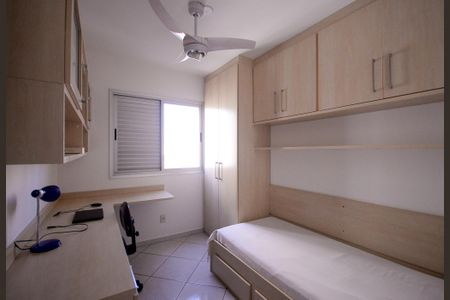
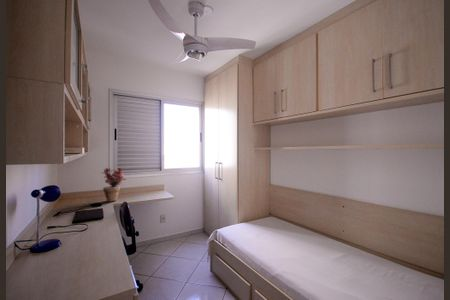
+ potted plant (113, 183)
